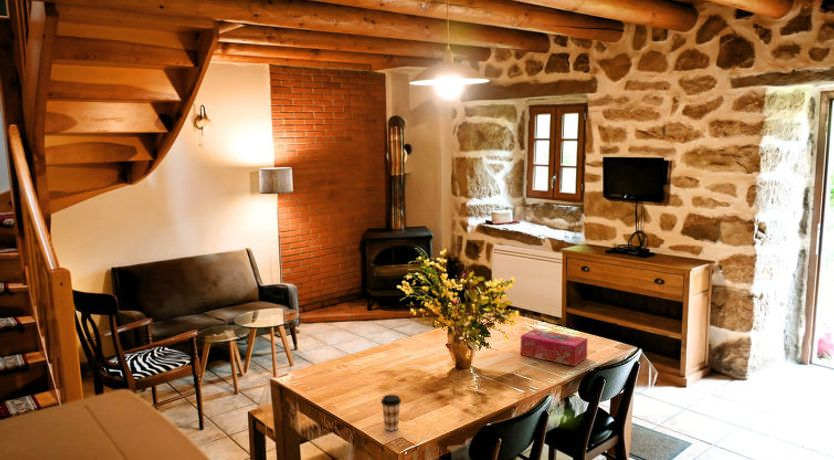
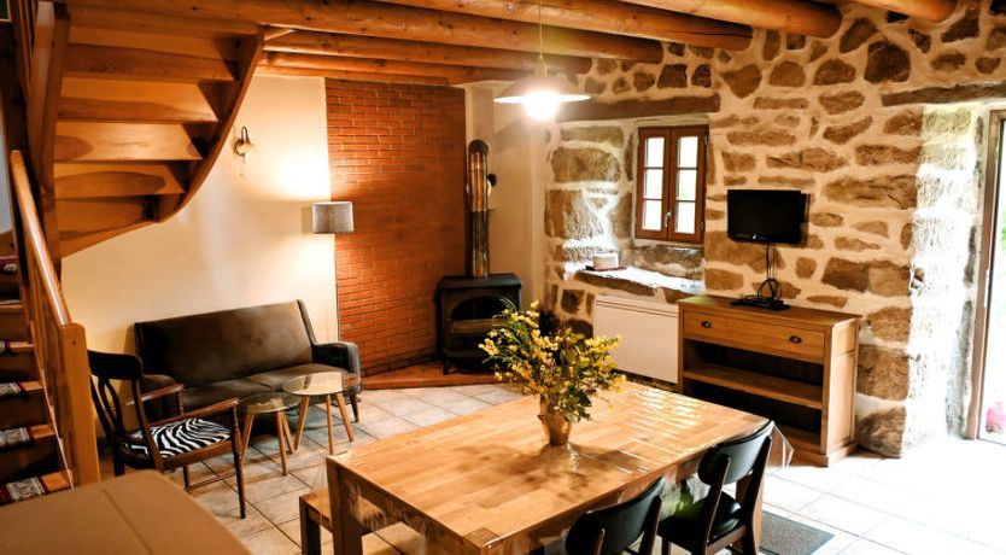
- coffee cup (391, 412)
- tissue box (553, 346)
